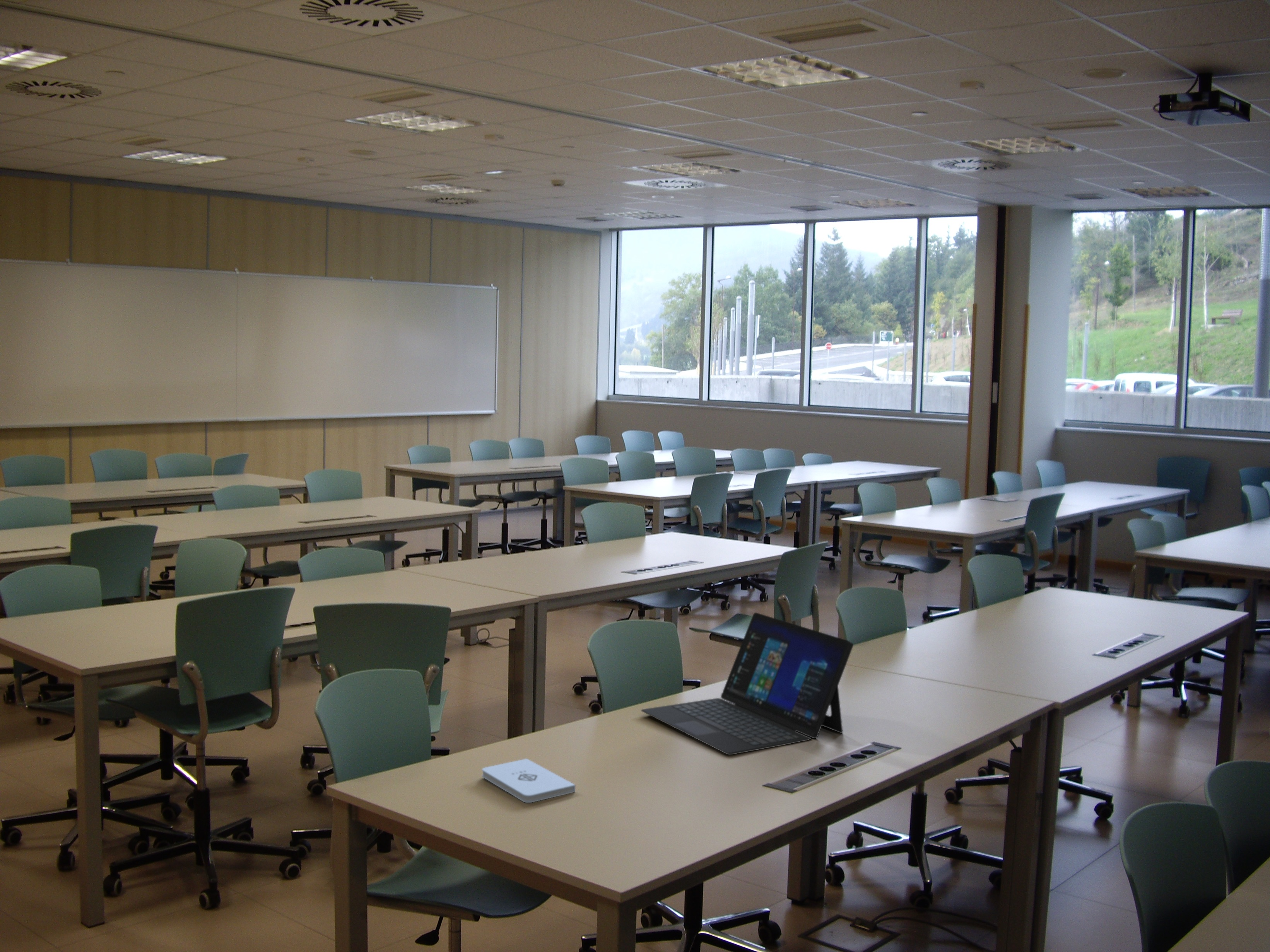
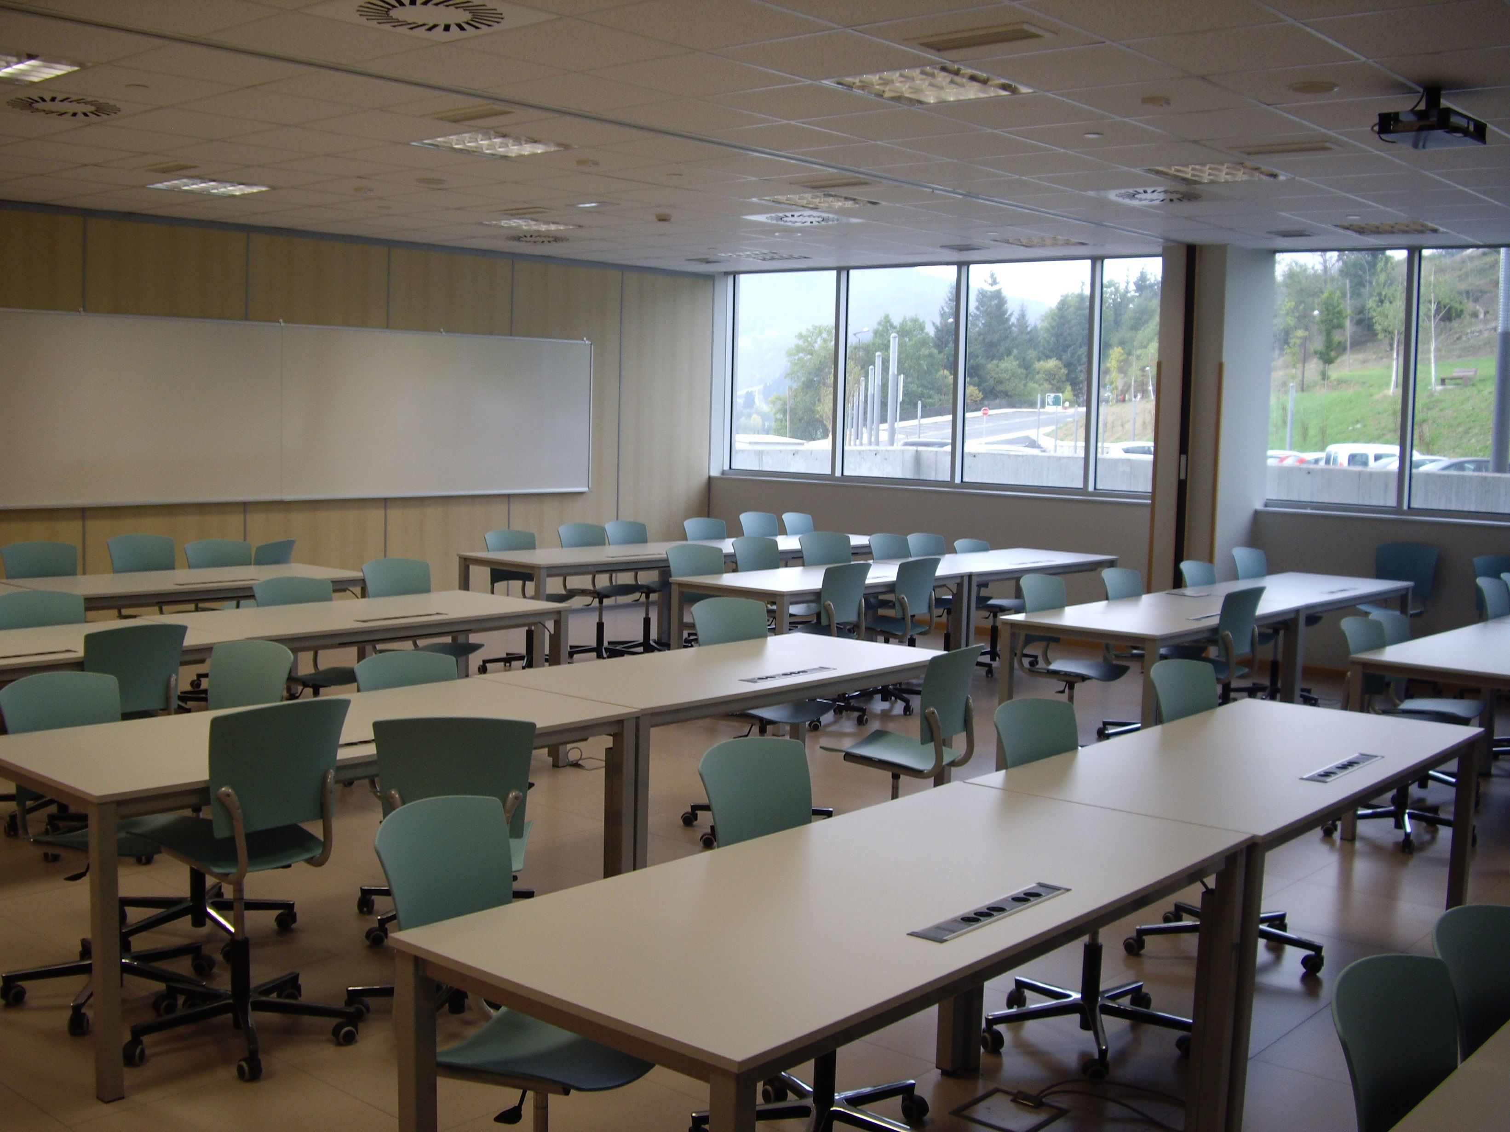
- notepad (526, 780)
- laptop (744, 677)
